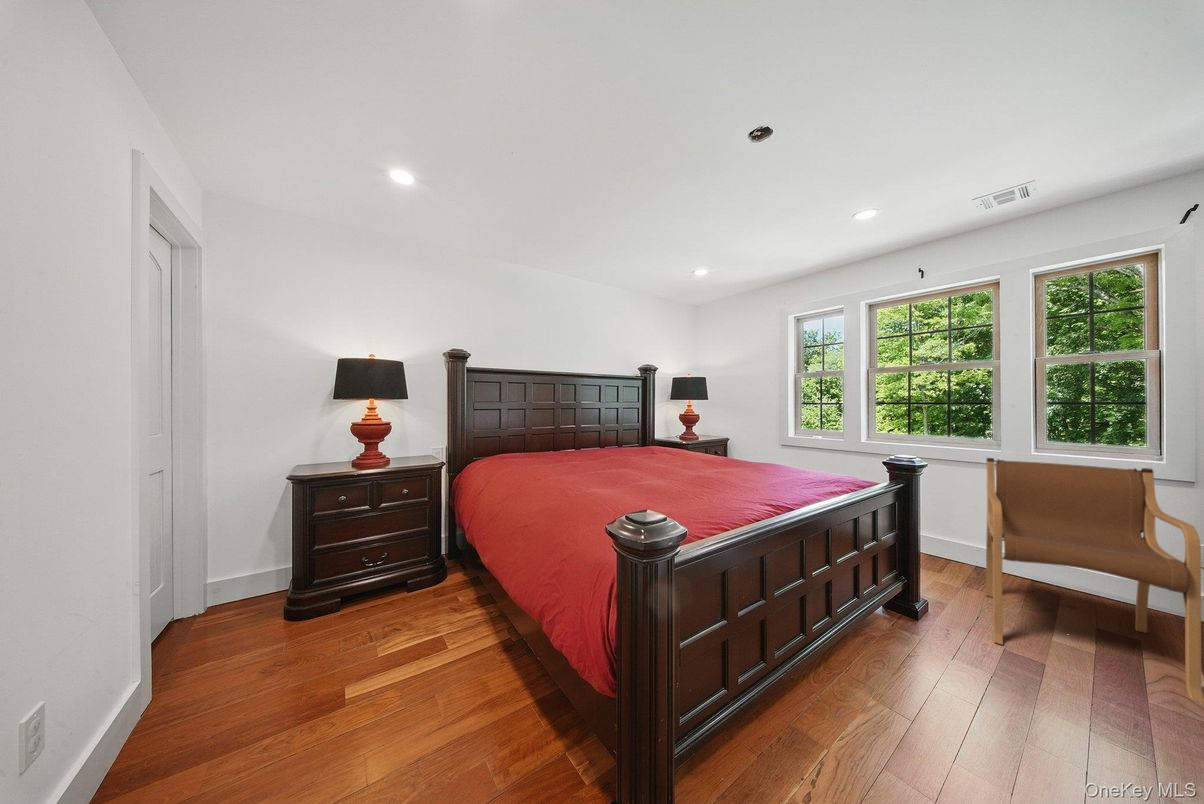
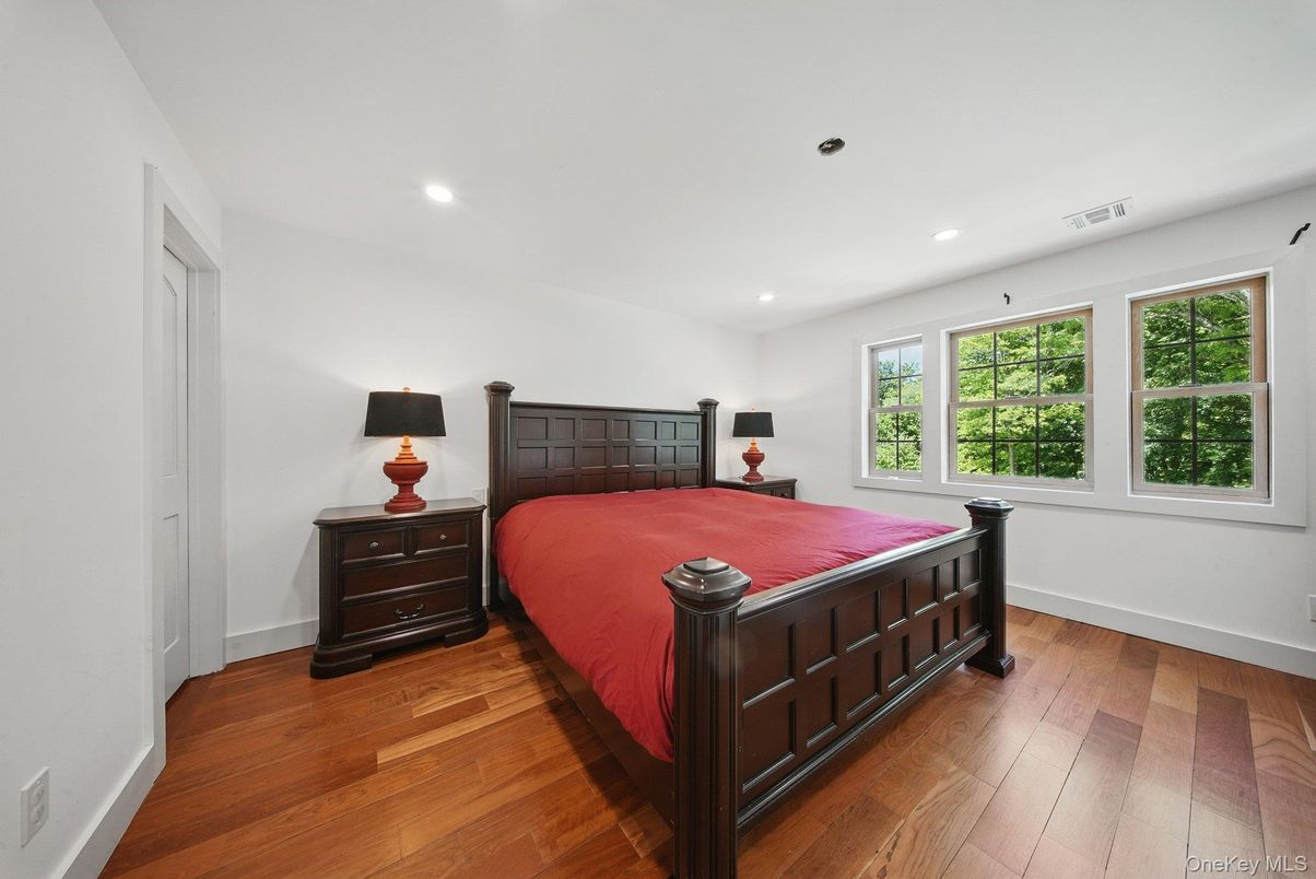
- armchair (1071, 552)
